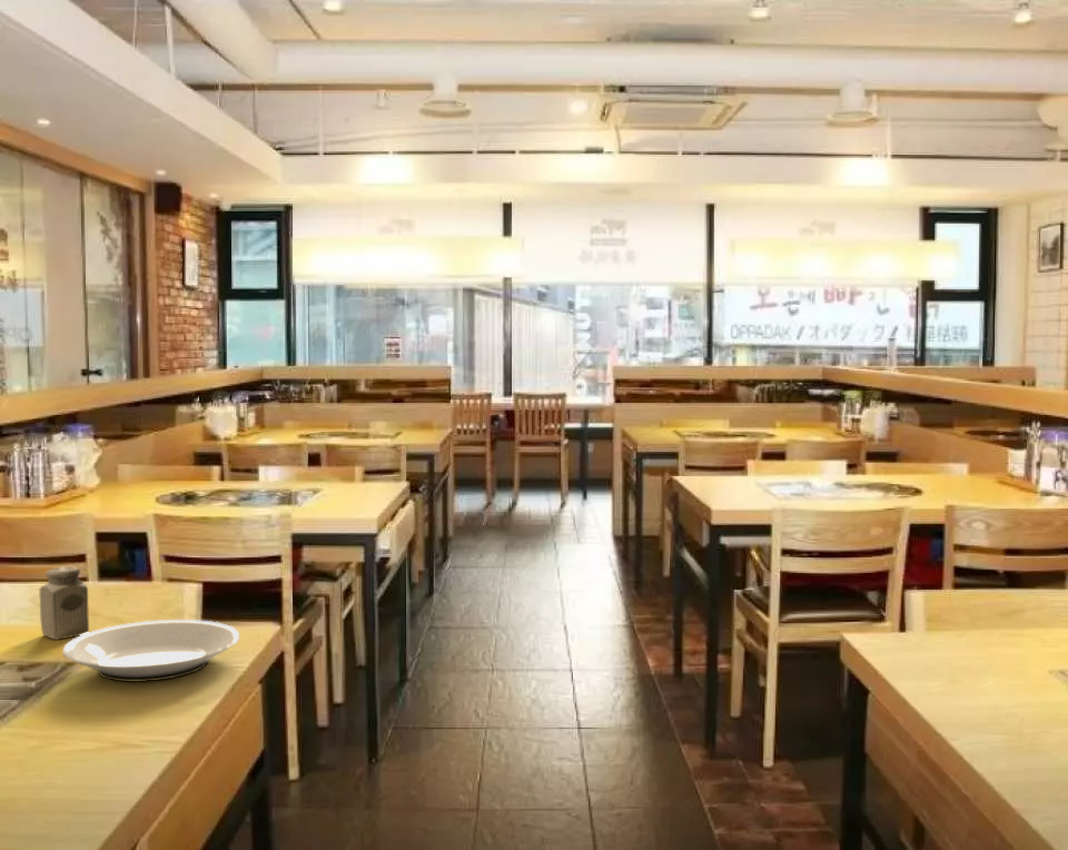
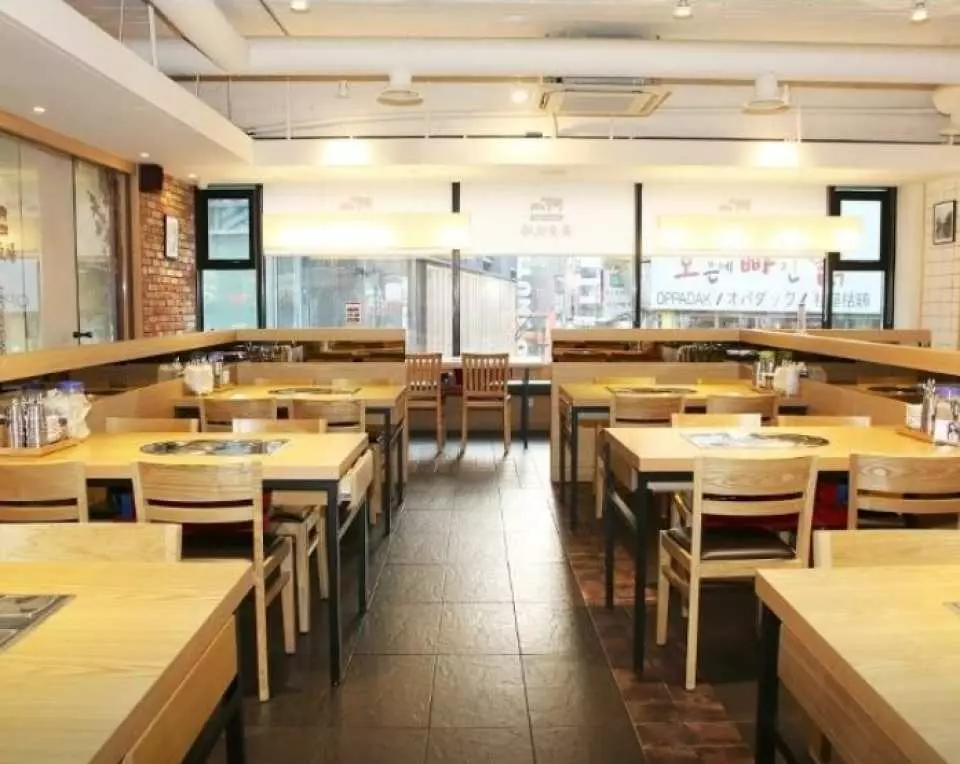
- salt shaker (63, 601)
- plate (154, 653)
